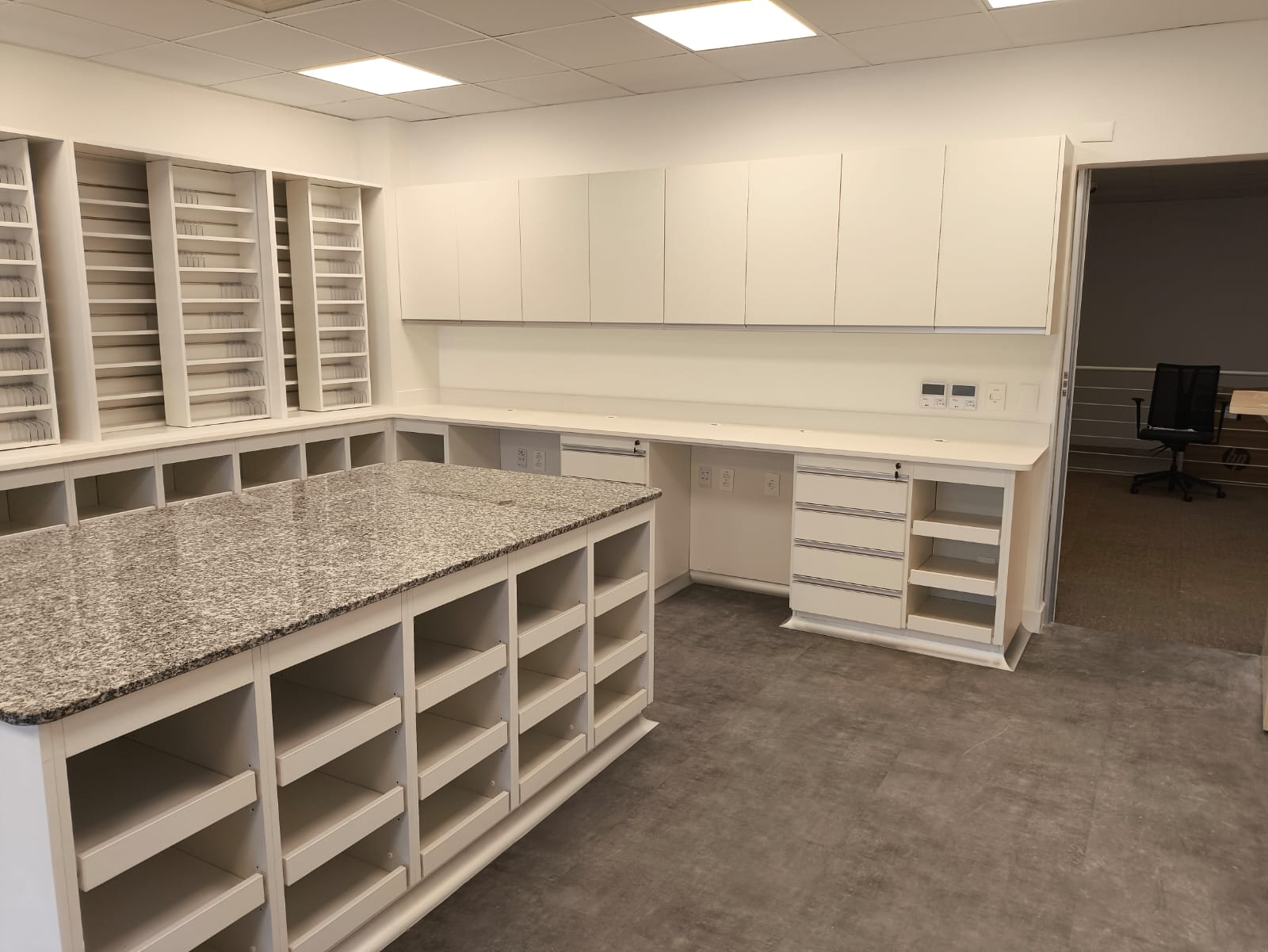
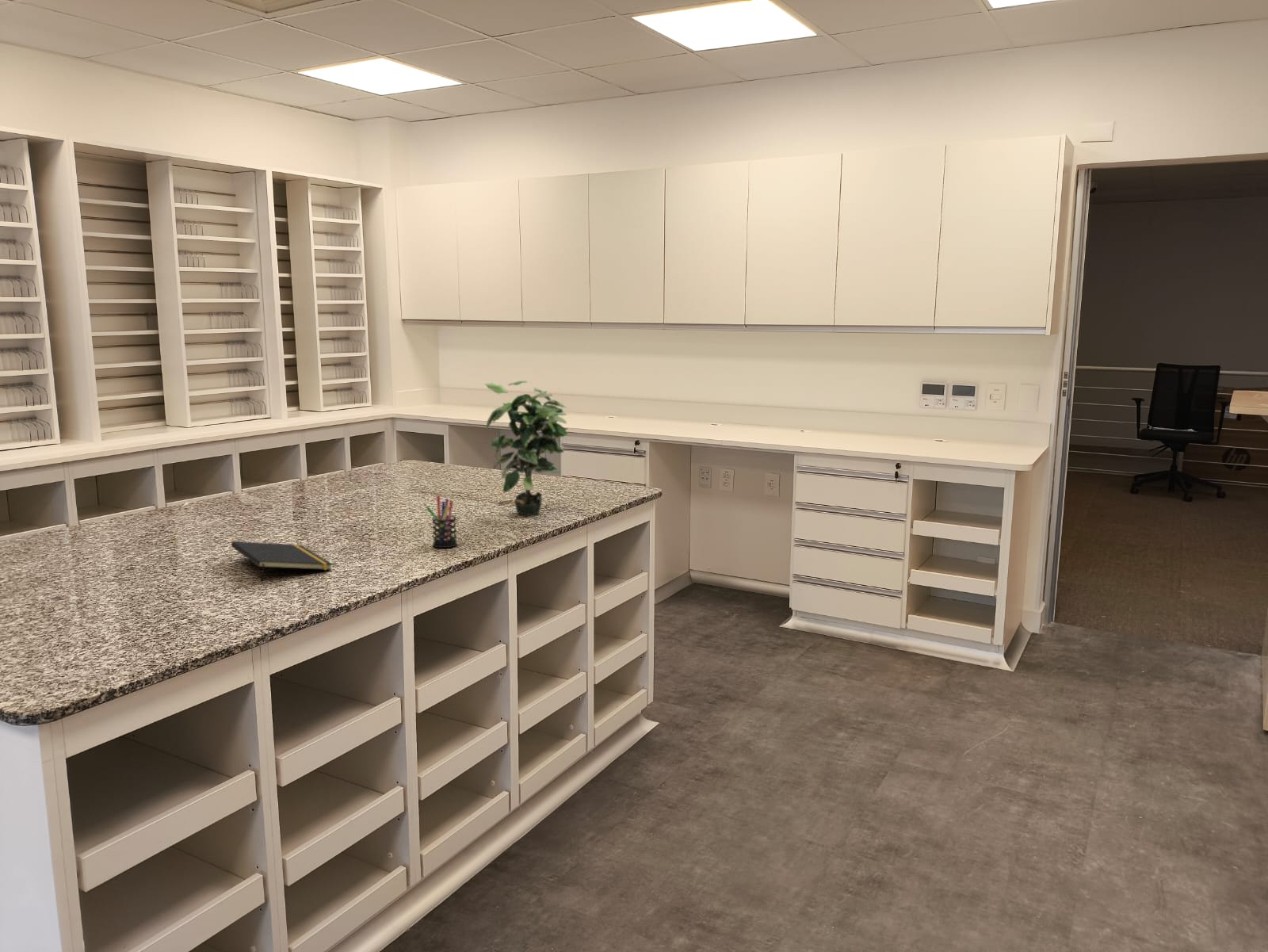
+ notepad (281, 555)
+ pen holder (441, 521)
+ potted plant (529, 449)
